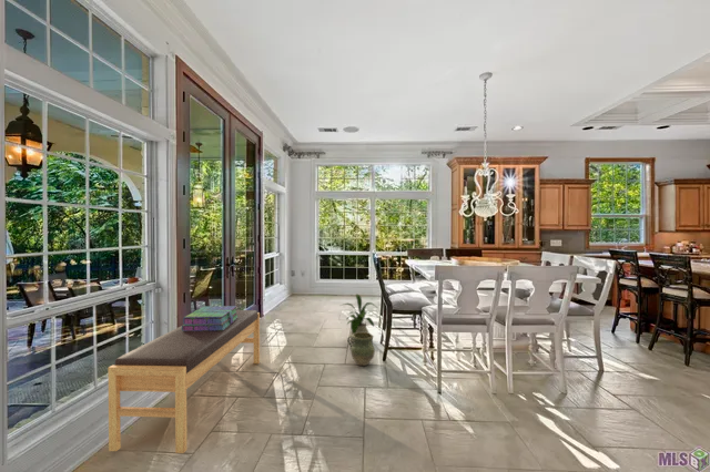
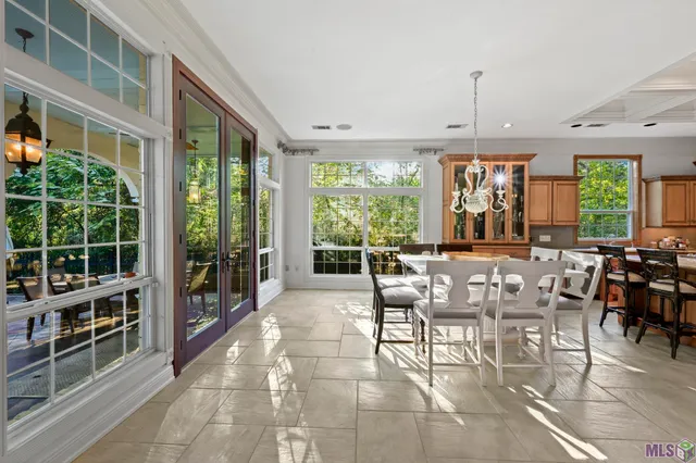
- bench (203, 361)
- stack of books (212, 317)
- ceramic jug (361, 349)
- house plant (357, 319)
